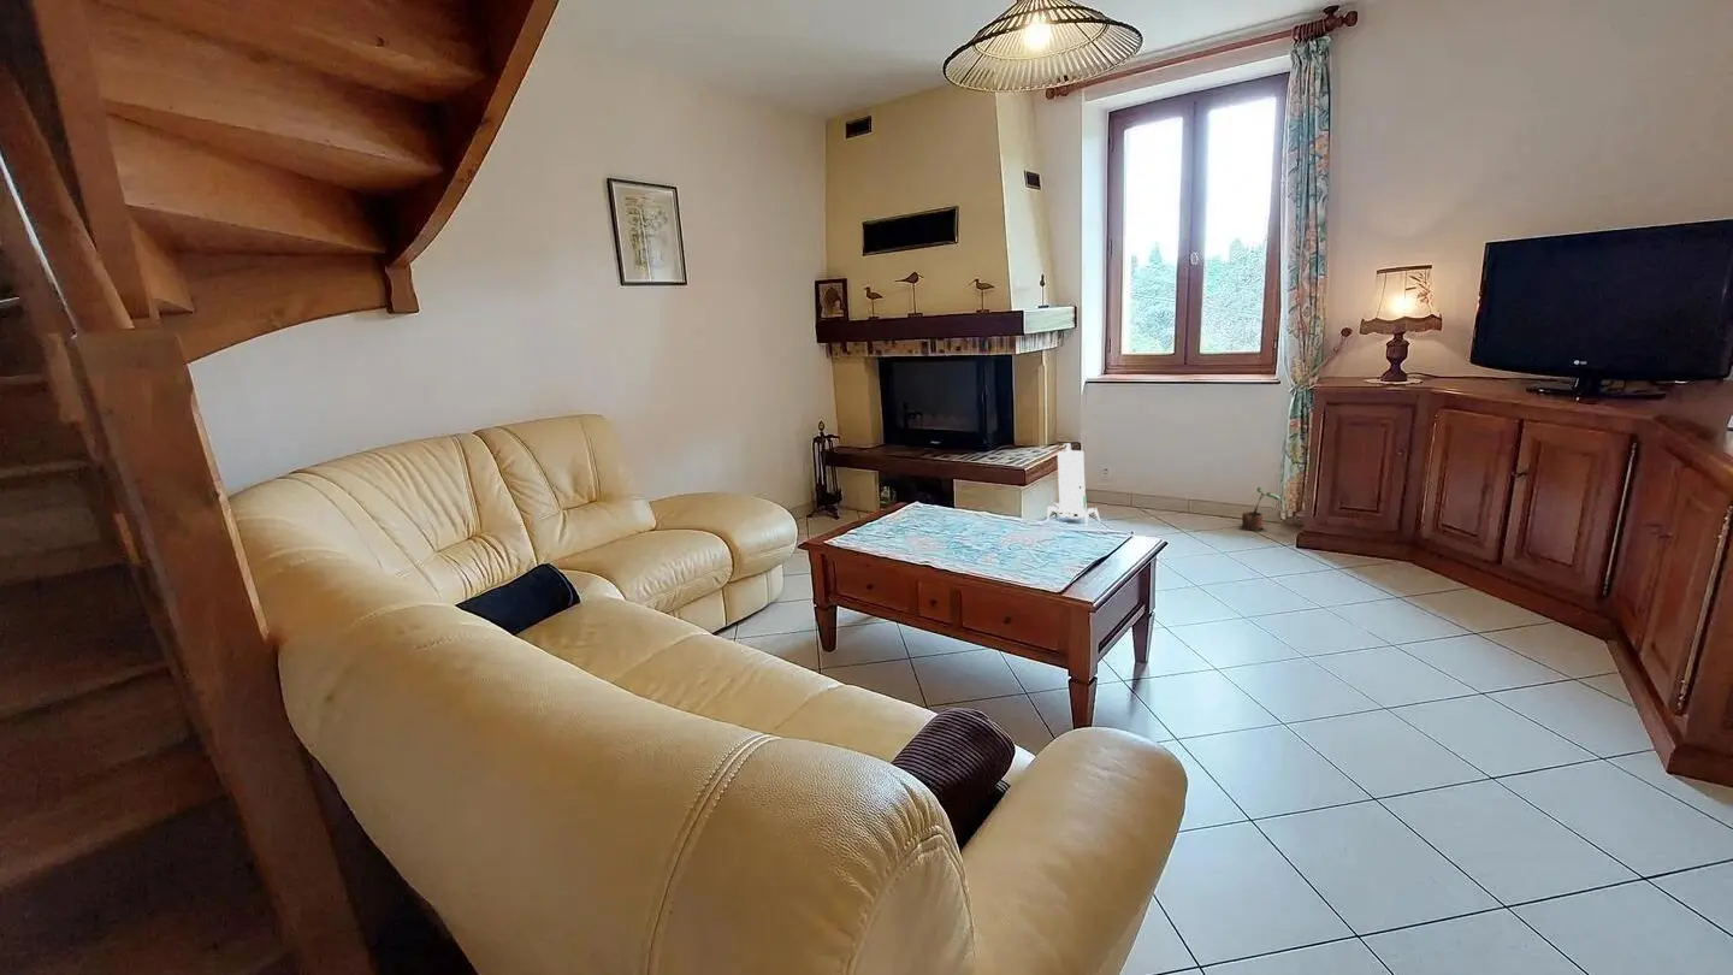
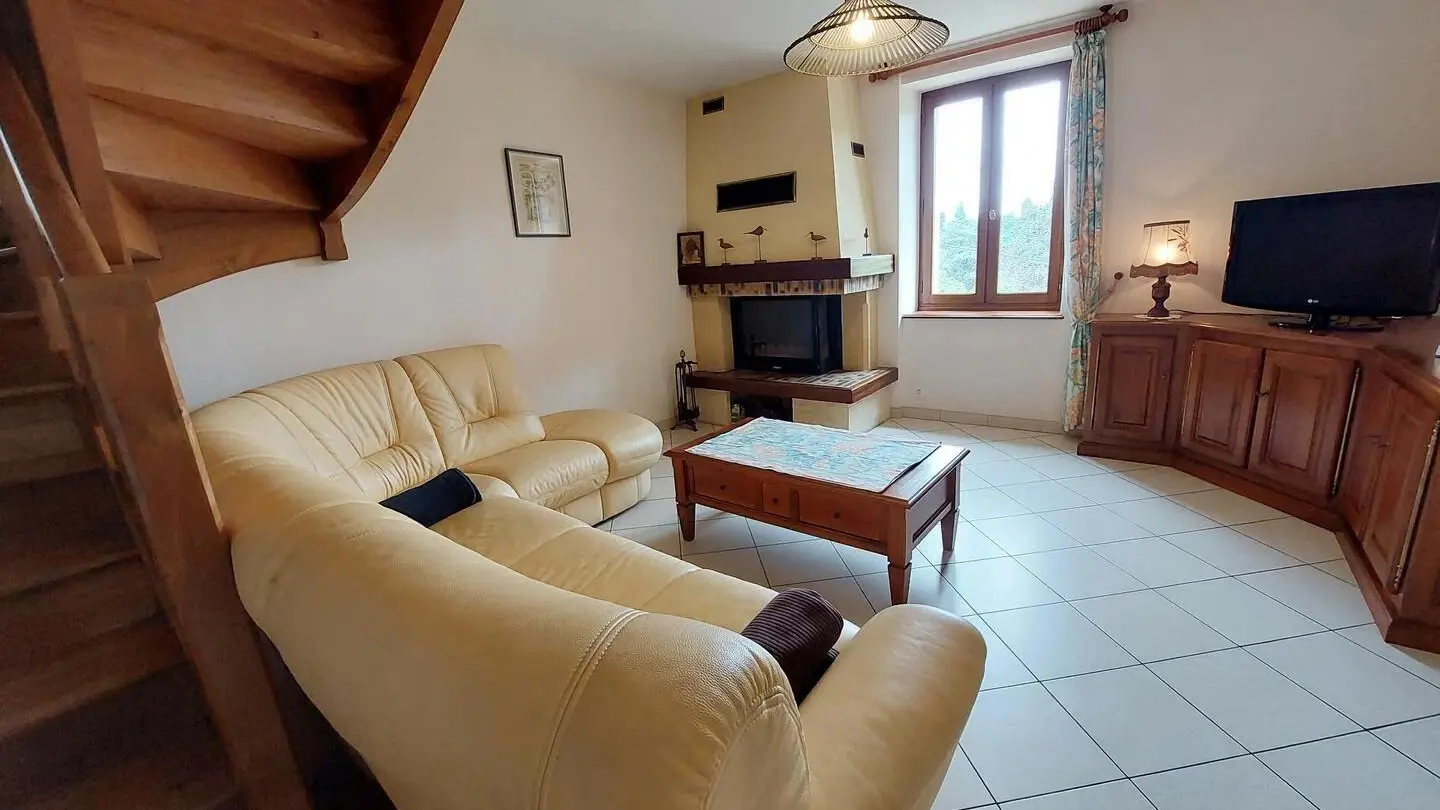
- potted plant (1256, 507)
- toy robot (1071, 480)
